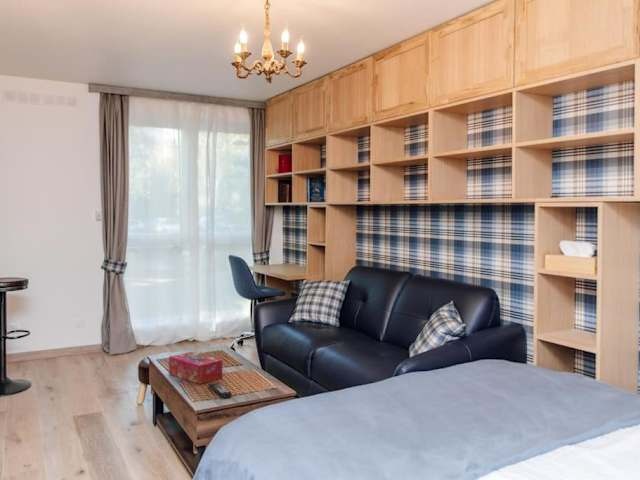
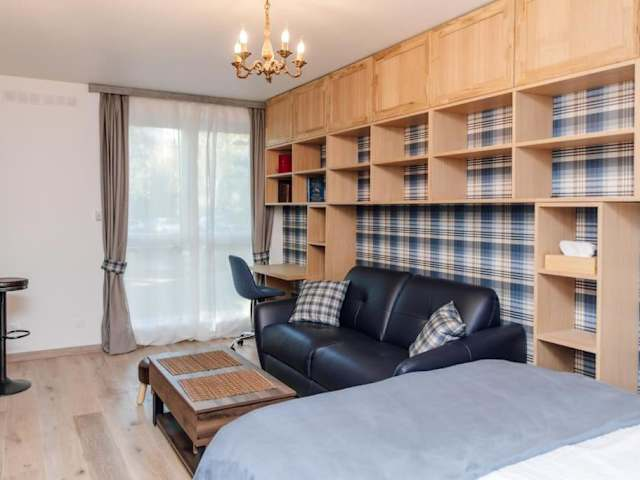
- tissue box (195, 367)
- remote control (219, 390)
